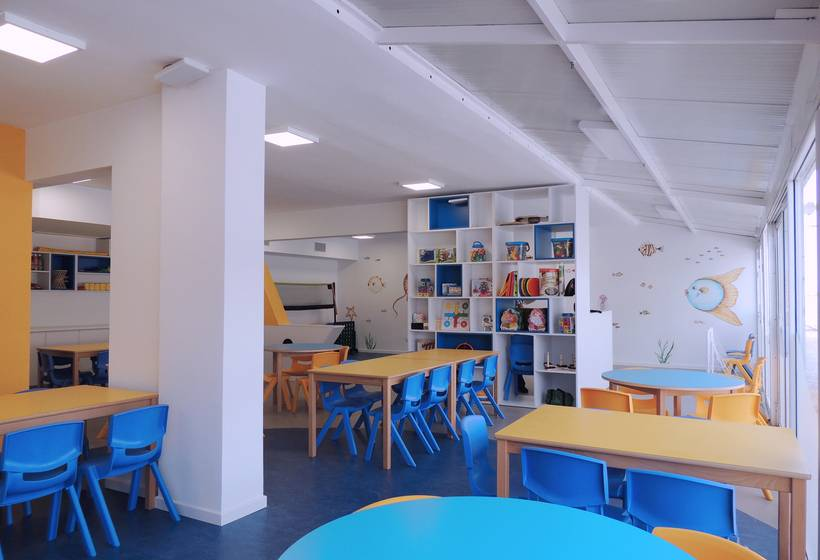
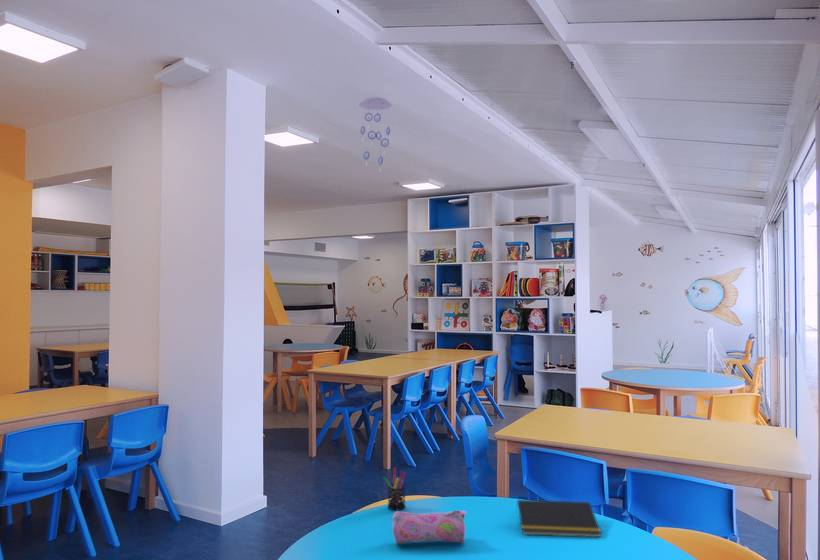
+ ceiling mobile (375, 136)
+ pencil case (429, 526)
+ notepad (557, 517)
+ pen holder (394, 488)
